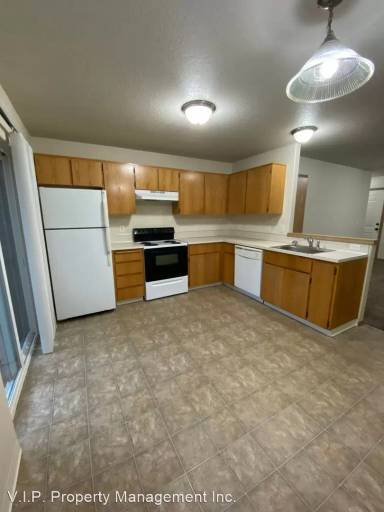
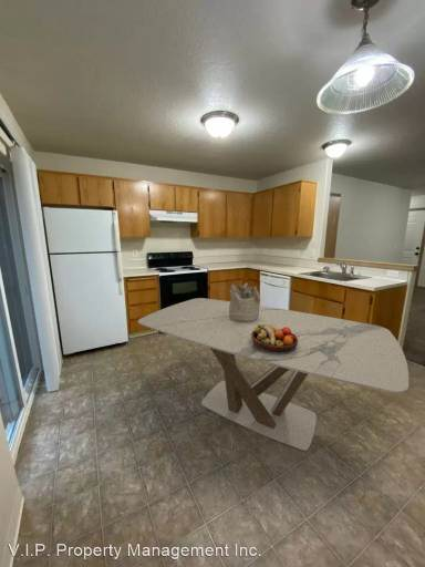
+ fruit bowl (273, 333)
+ dining table (256, 360)
+ mineral sample (245, 300)
